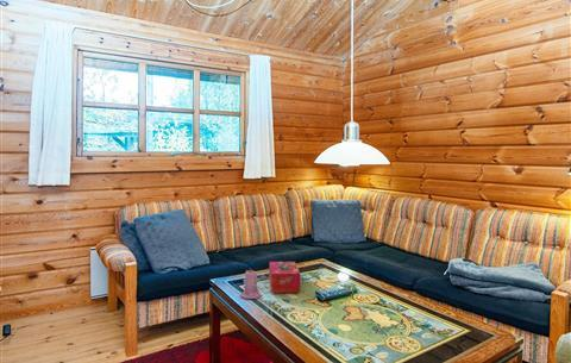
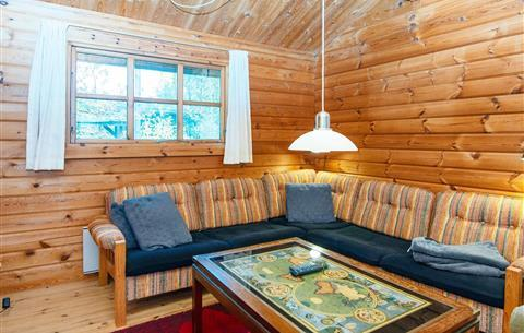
- candle (250, 281)
- tissue box (283, 275)
